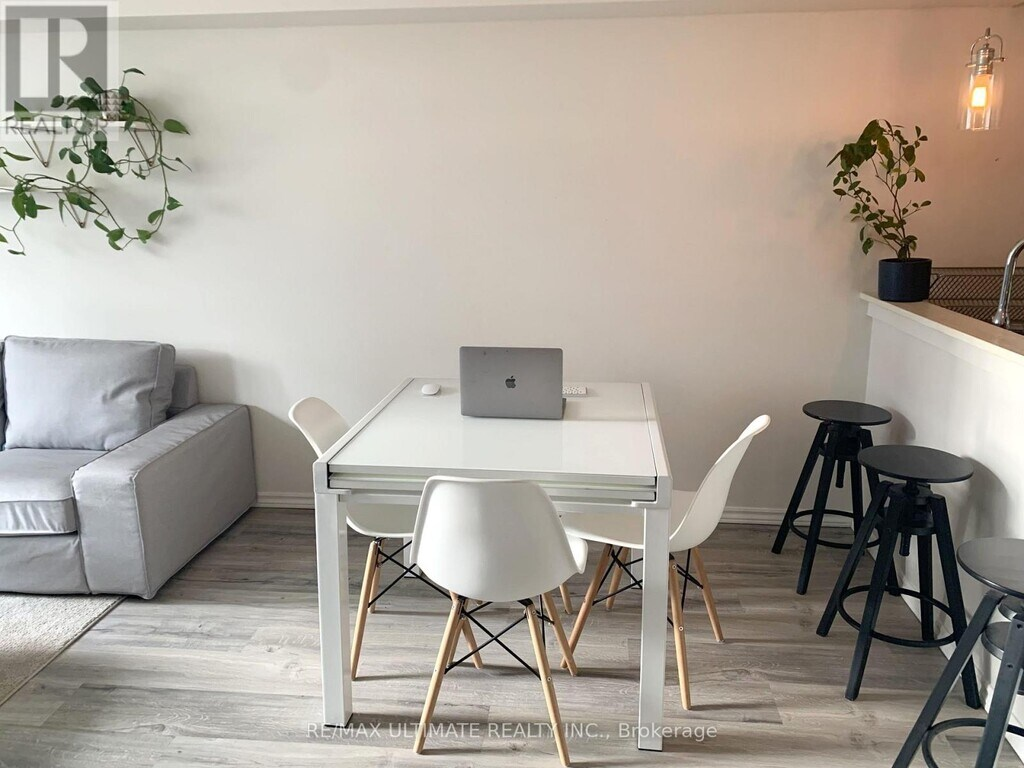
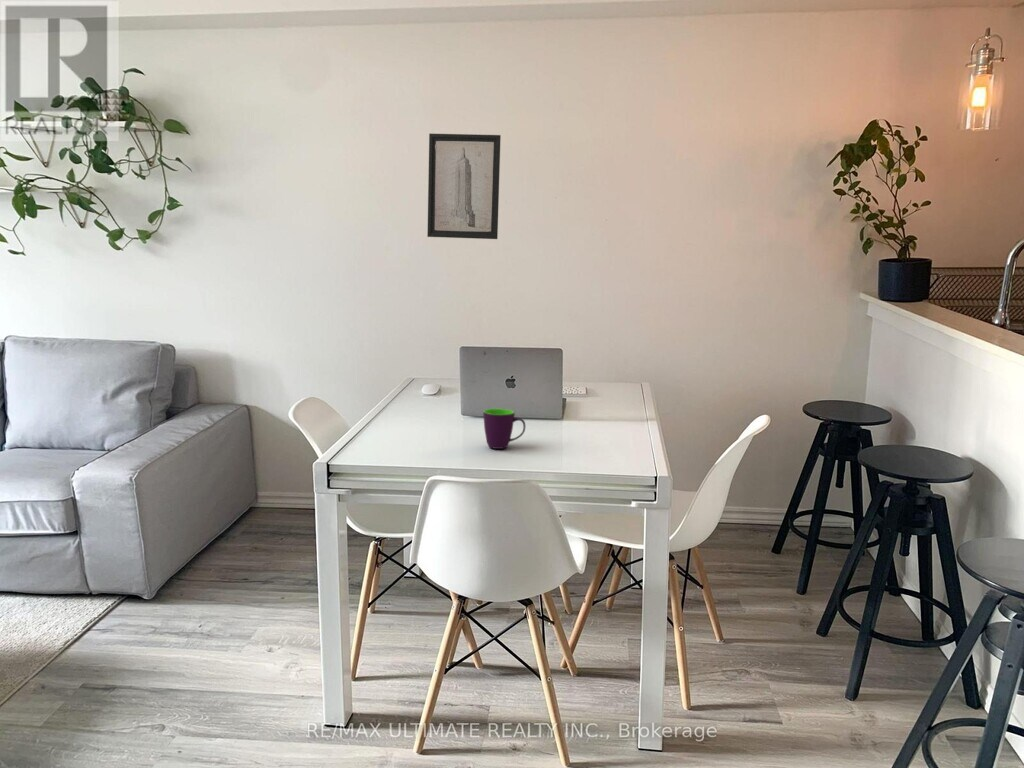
+ wall art (463, 186)
+ mug (504, 429)
